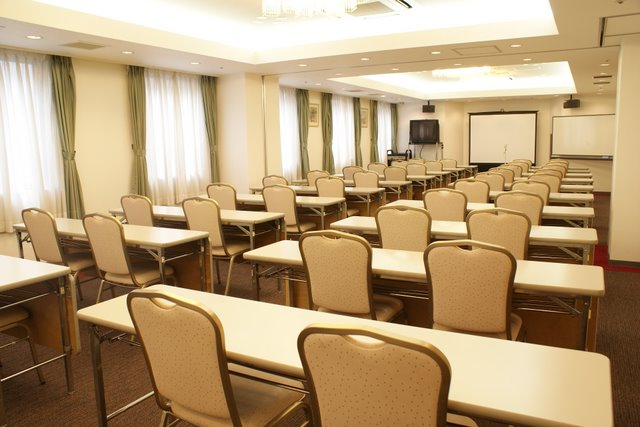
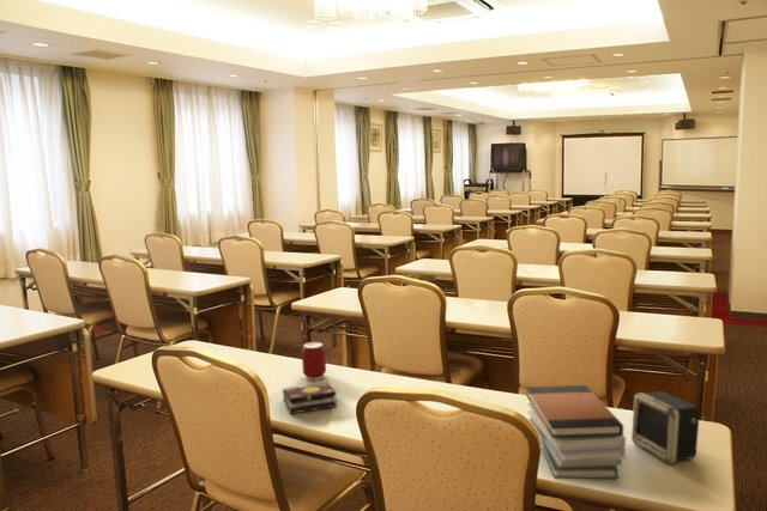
+ book stack (572, 430)
+ can (313, 360)
+ book (309, 395)
+ speaker (666, 425)
